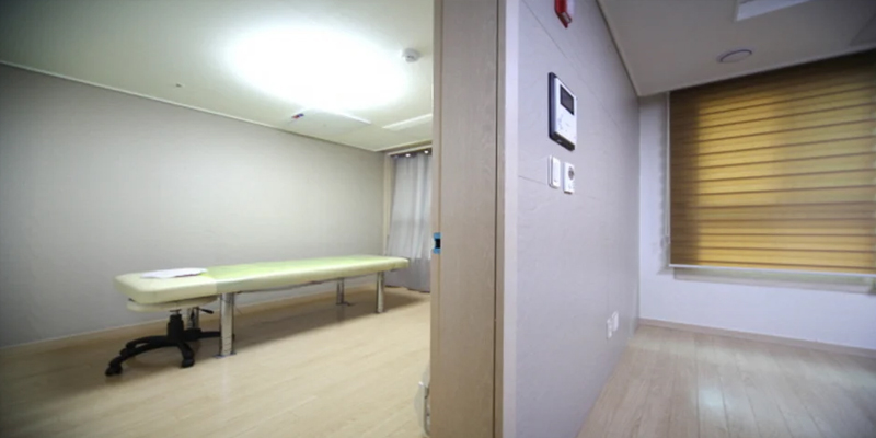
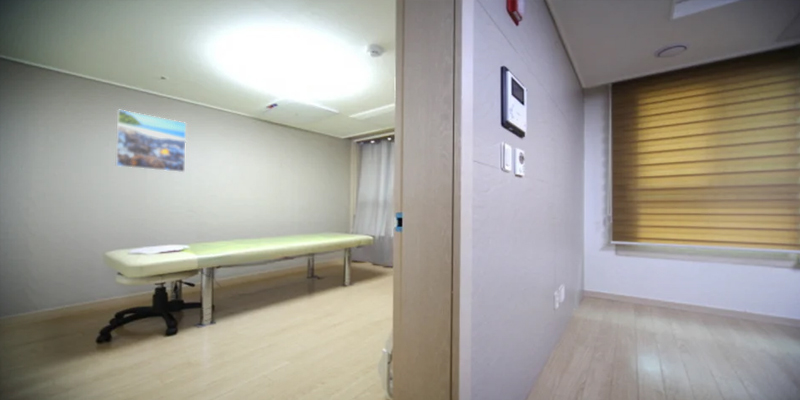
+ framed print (153, 142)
